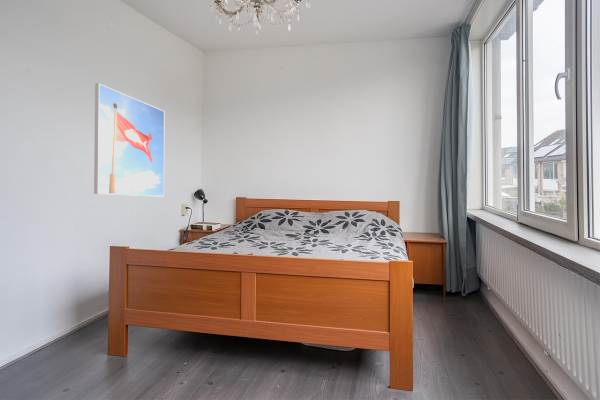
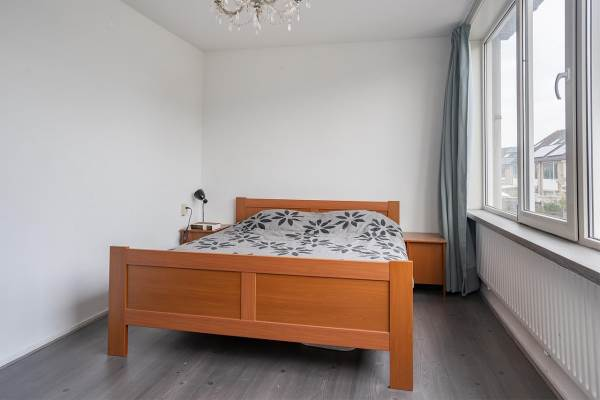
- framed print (133, 147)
